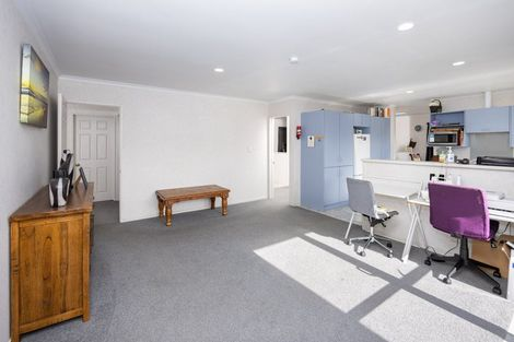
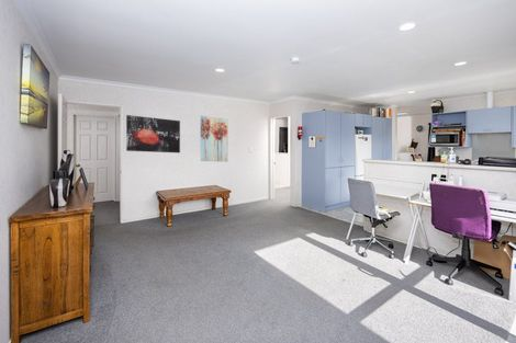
+ wall art (154, 135)
+ wall art (214, 139)
